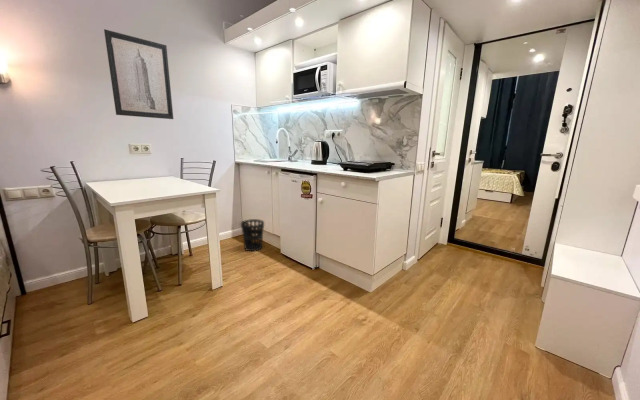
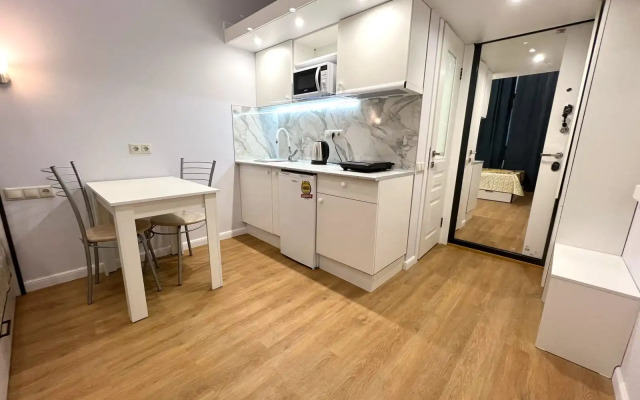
- wall art (142, 78)
- wastebasket (252, 235)
